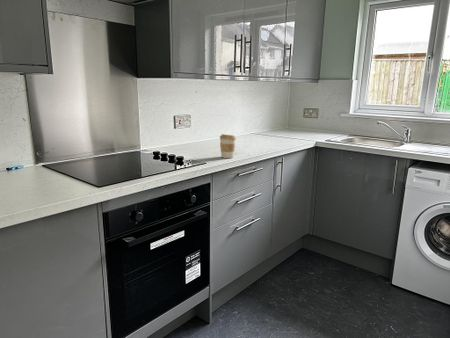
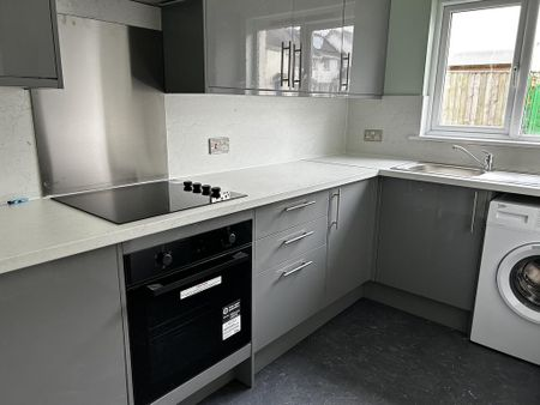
- coffee cup (227, 145)
